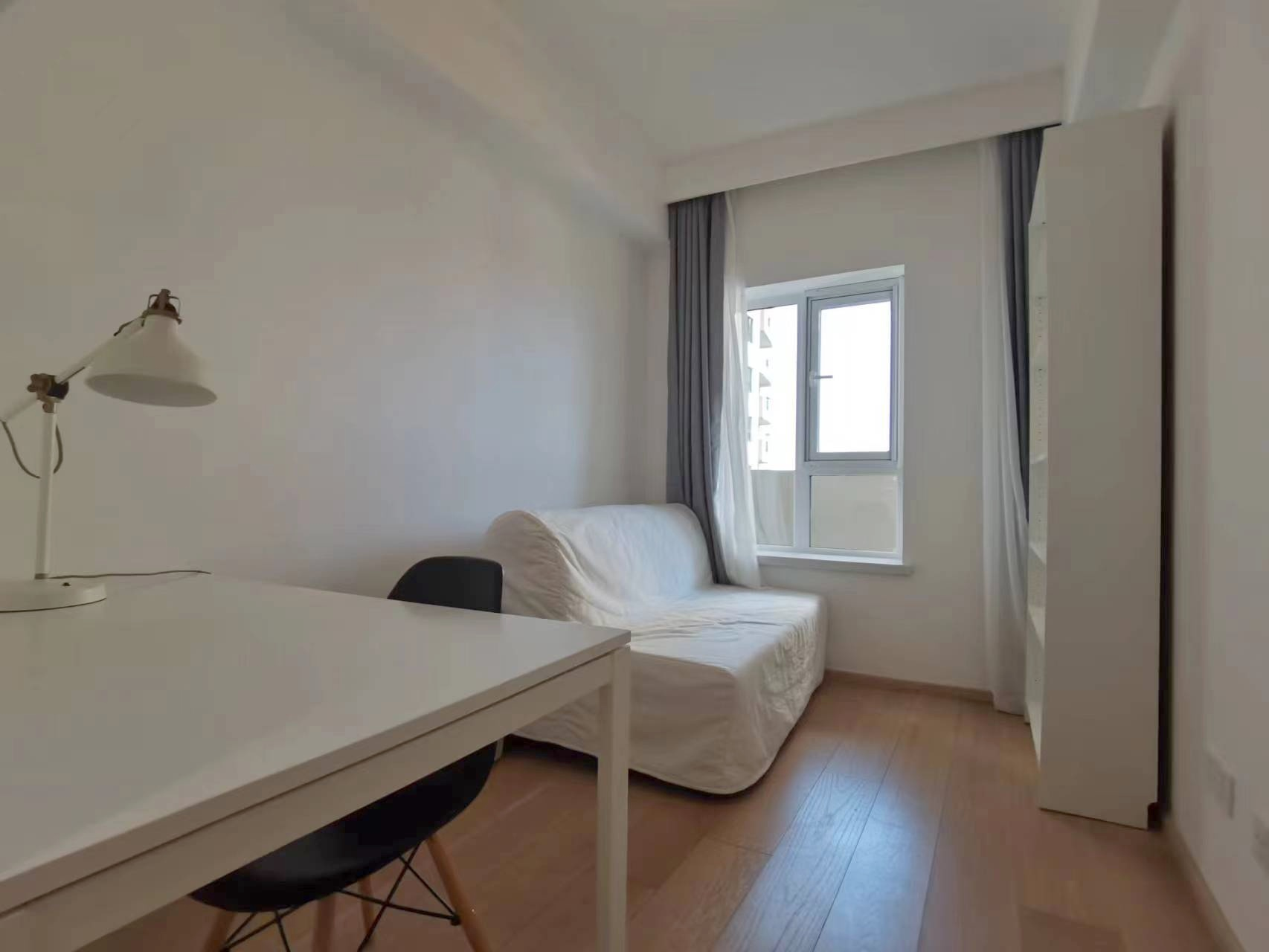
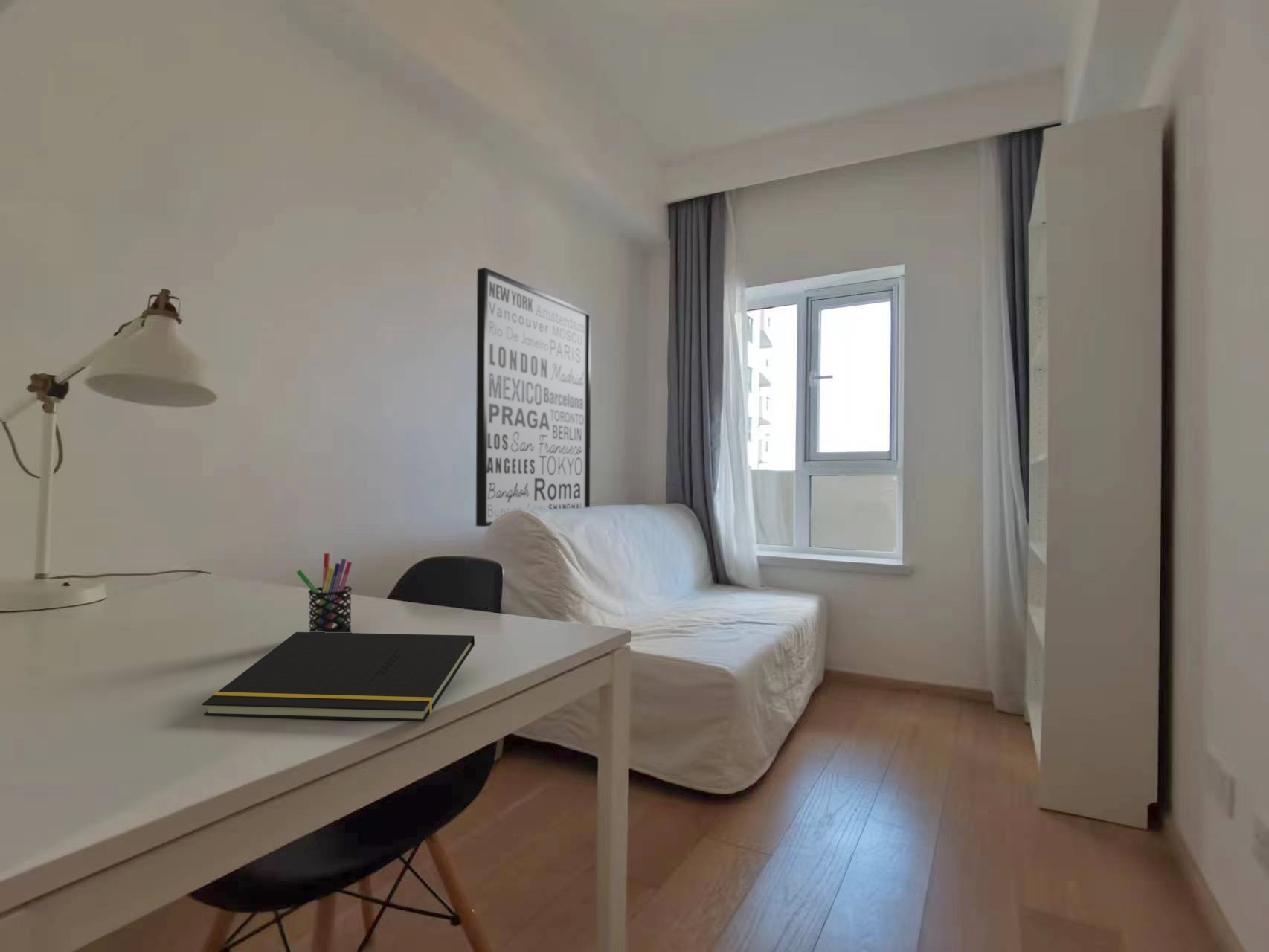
+ wall art (540, 407)
+ notepad (353, 671)
+ pen holder (324, 595)
